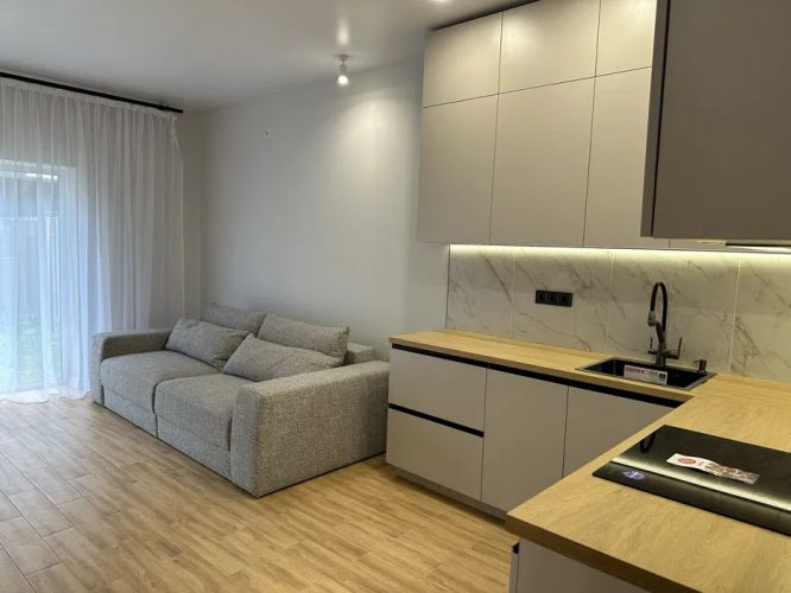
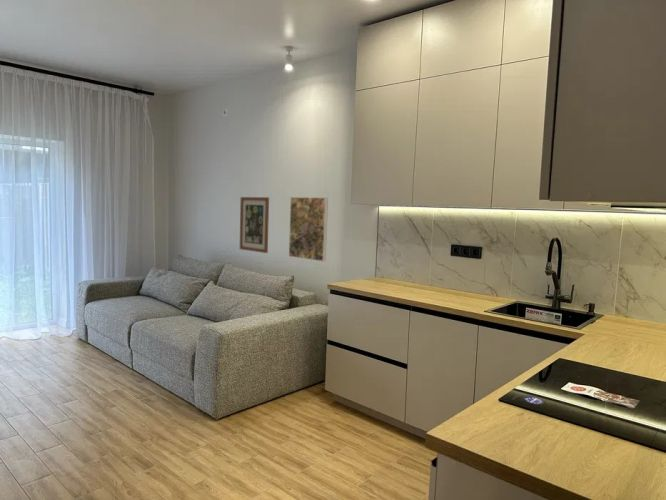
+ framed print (307, 228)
+ wall art (253, 224)
